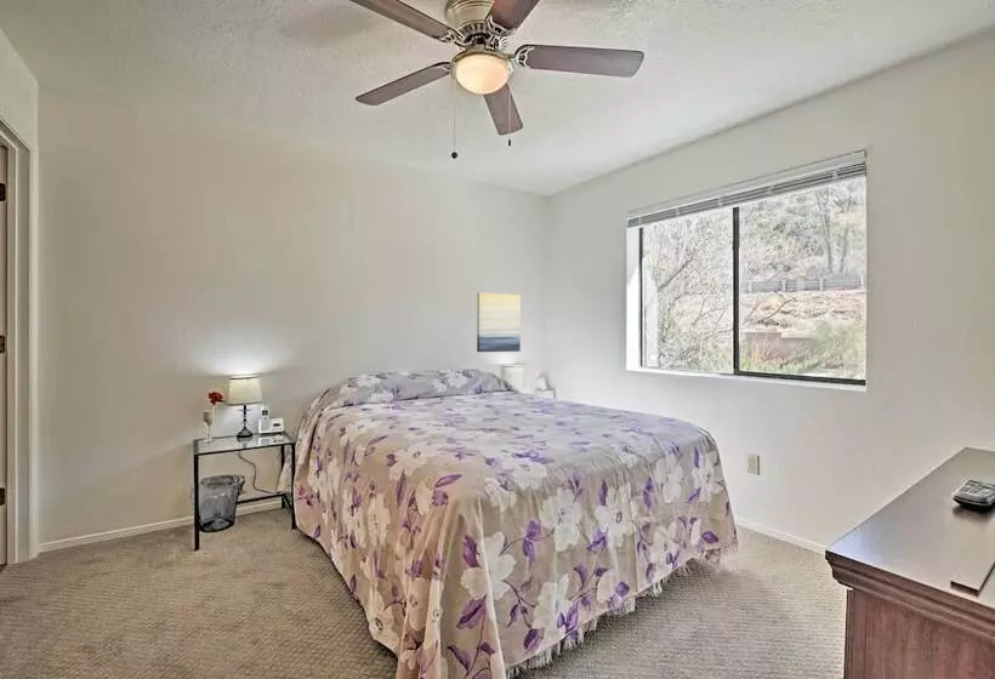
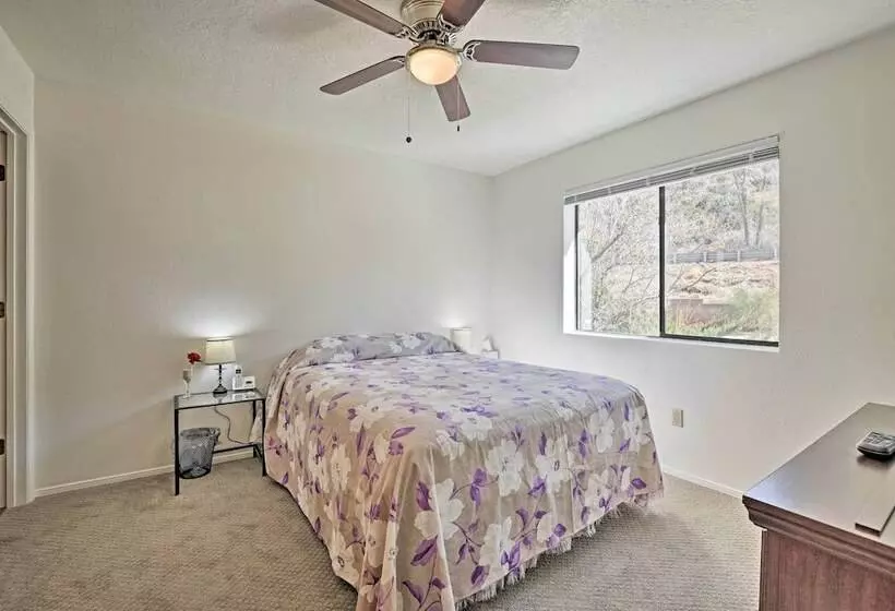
- wall art (499, 323)
